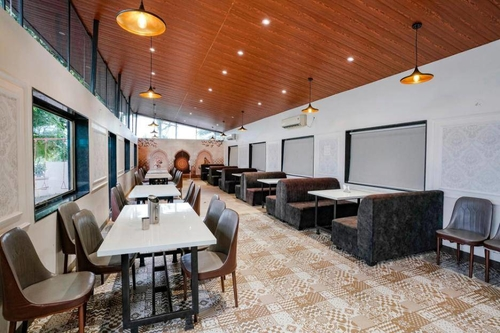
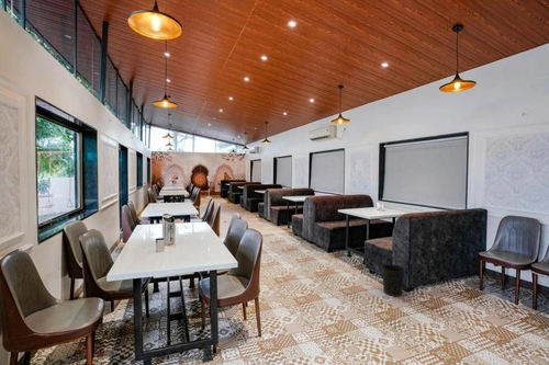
+ wastebasket (392, 280)
